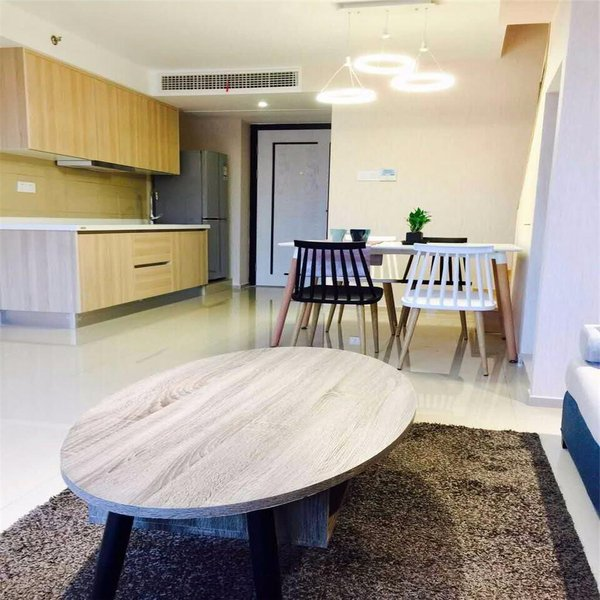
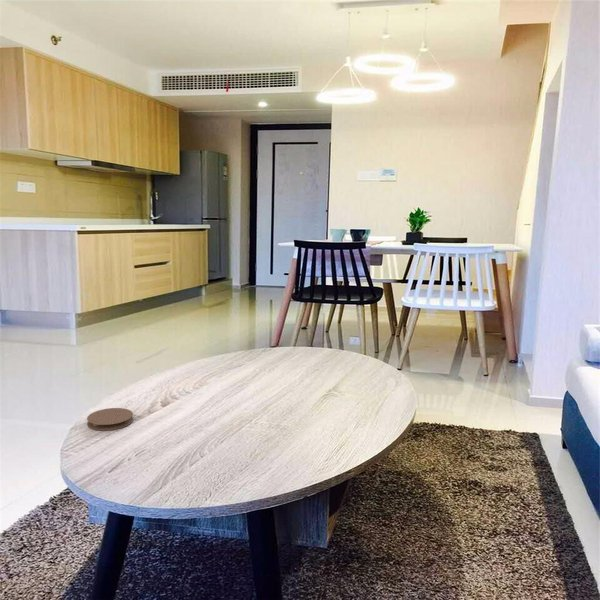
+ coaster (110, 418)
